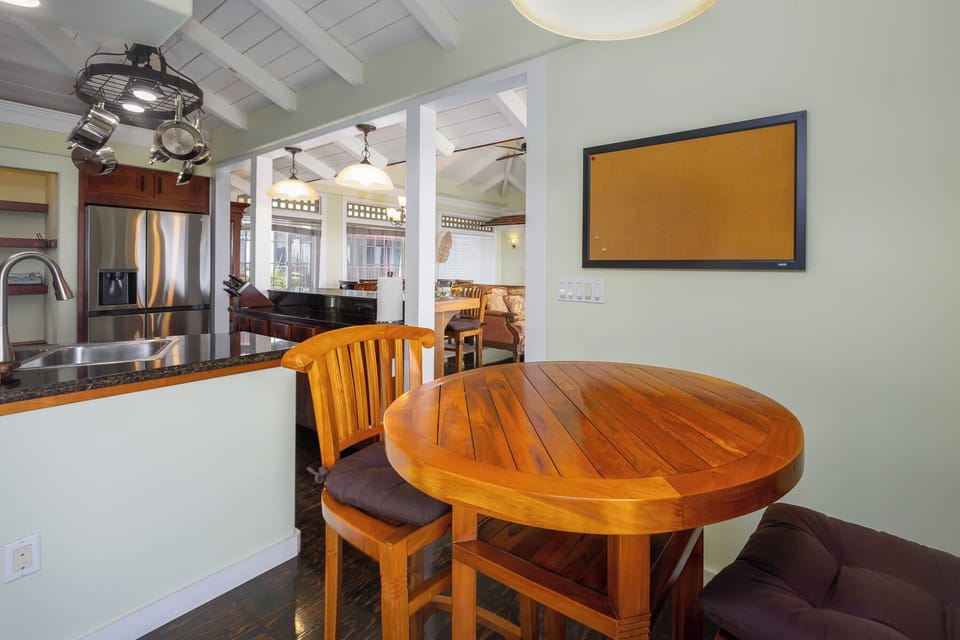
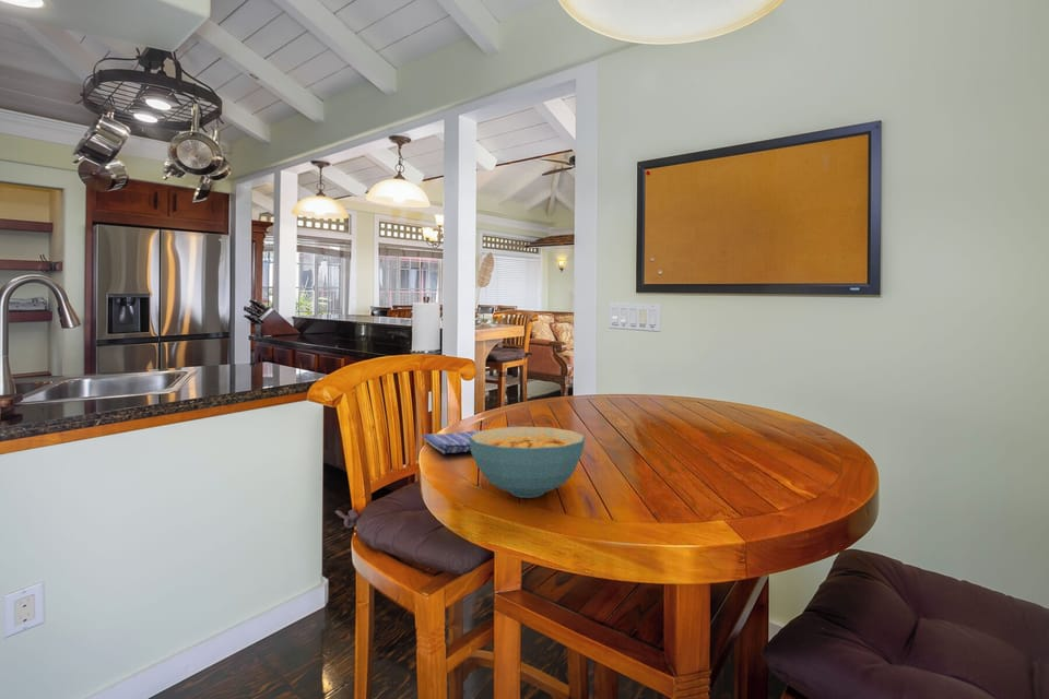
+ cereal bowl (527, 464)
+ dish towel (481, 430)
